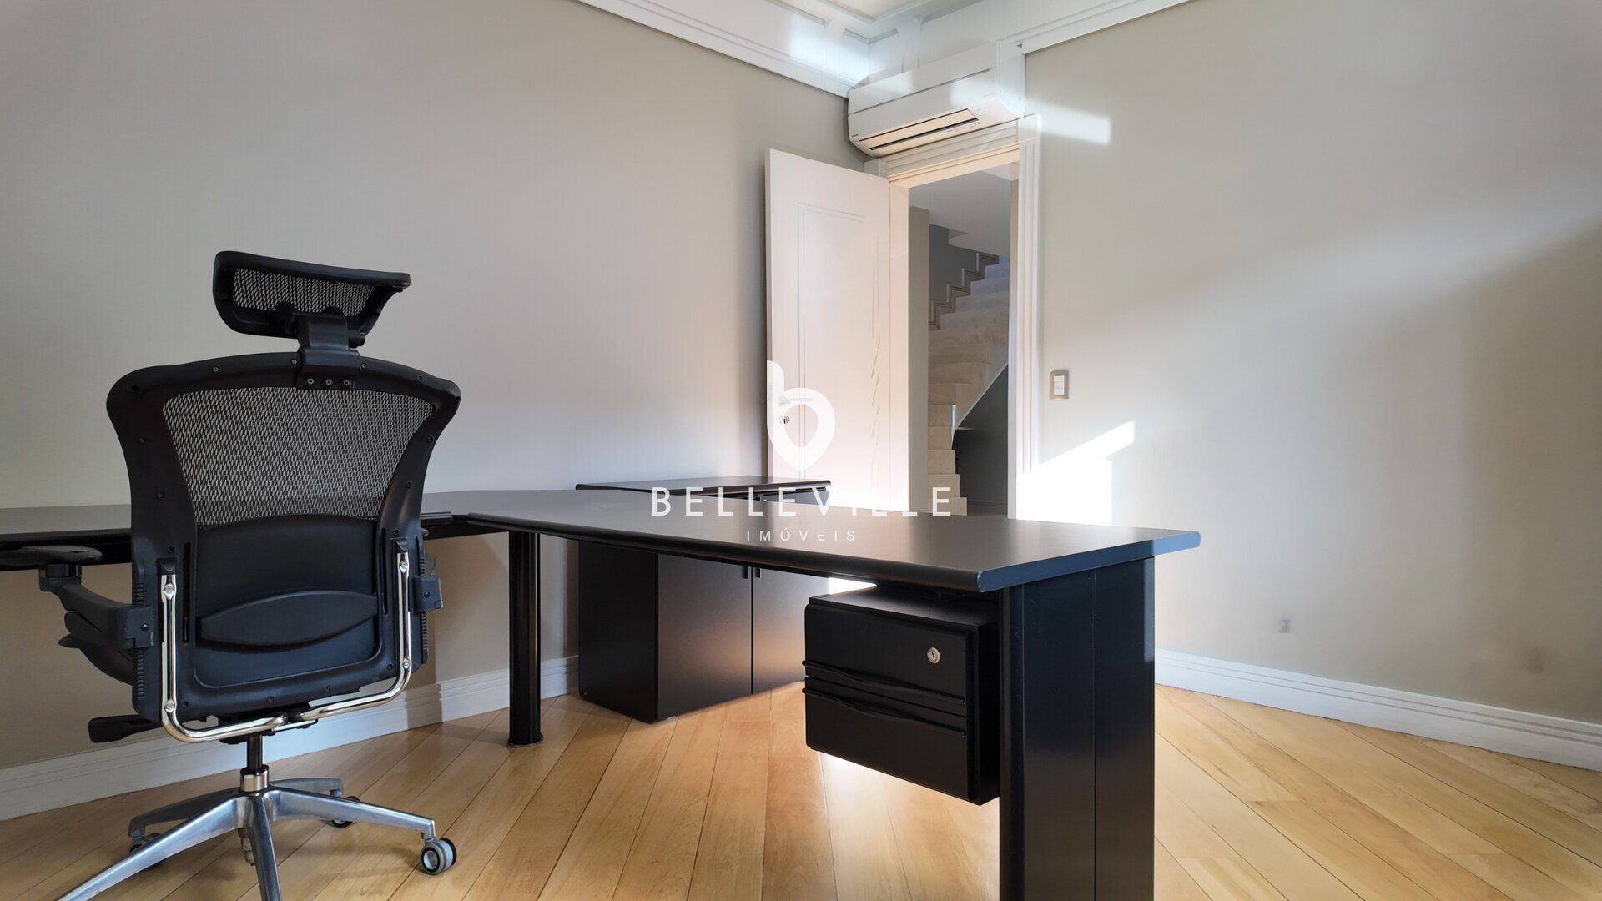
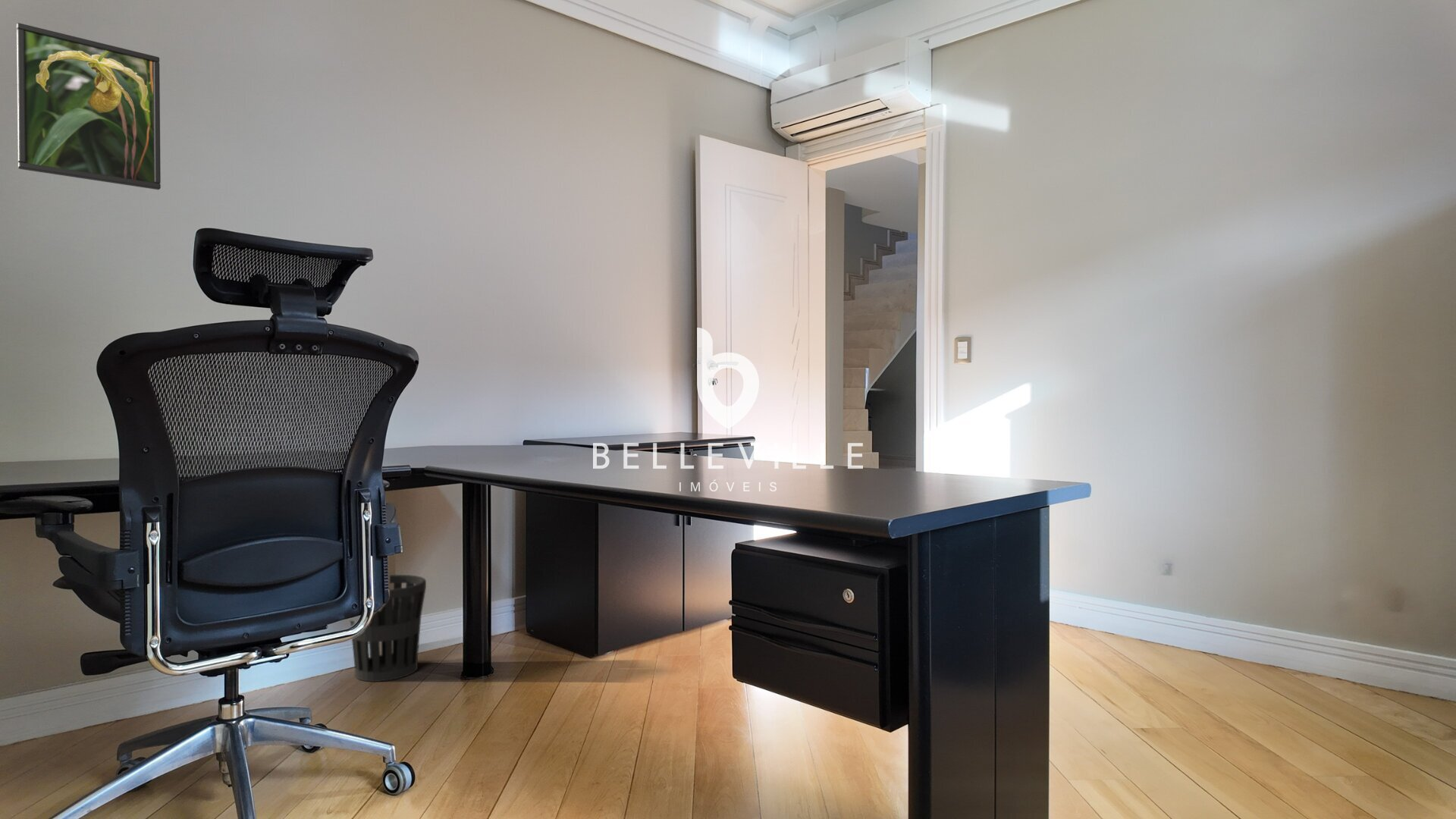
+ wastebasket (386, 626)
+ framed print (92, 110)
